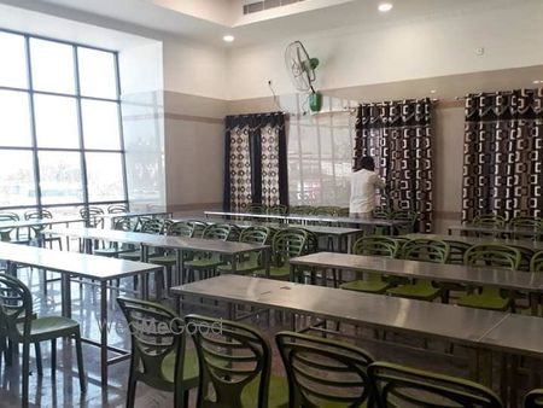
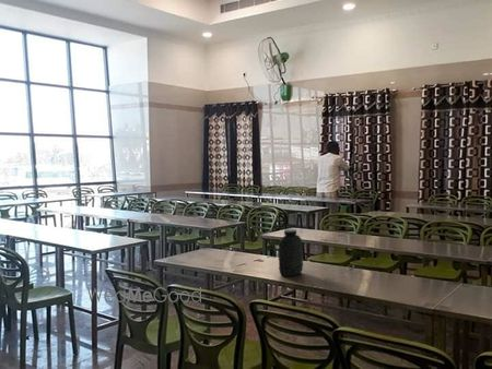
+ water jug (291, 251)
